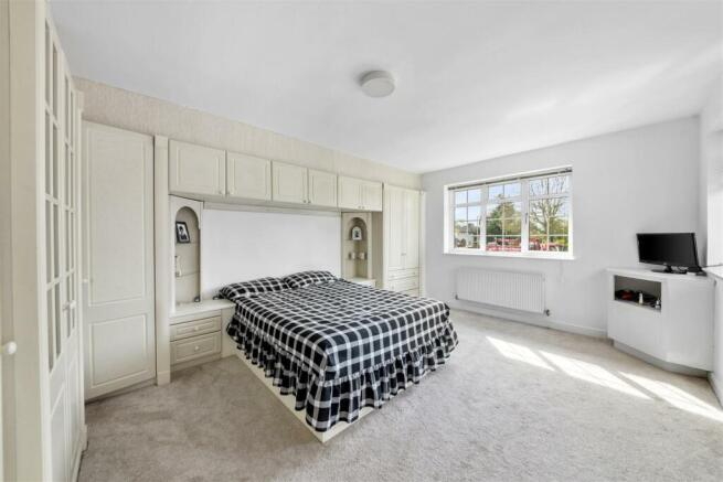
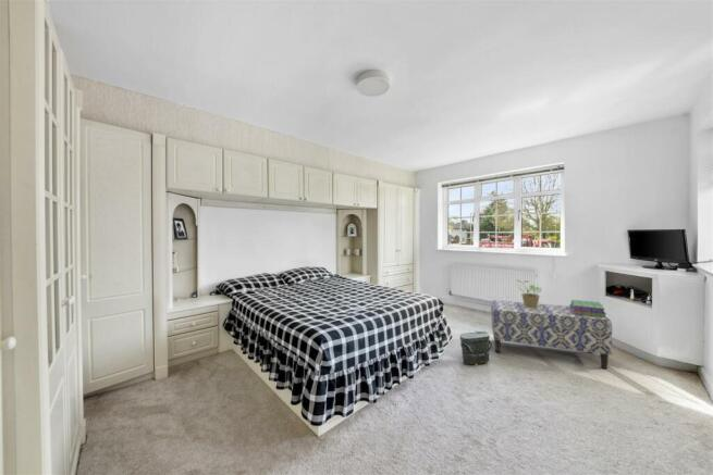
+ bag (476, 348)
+ stack of books (587, 308)
+ bench (543, 330)
+ potted plant (528, 291)
